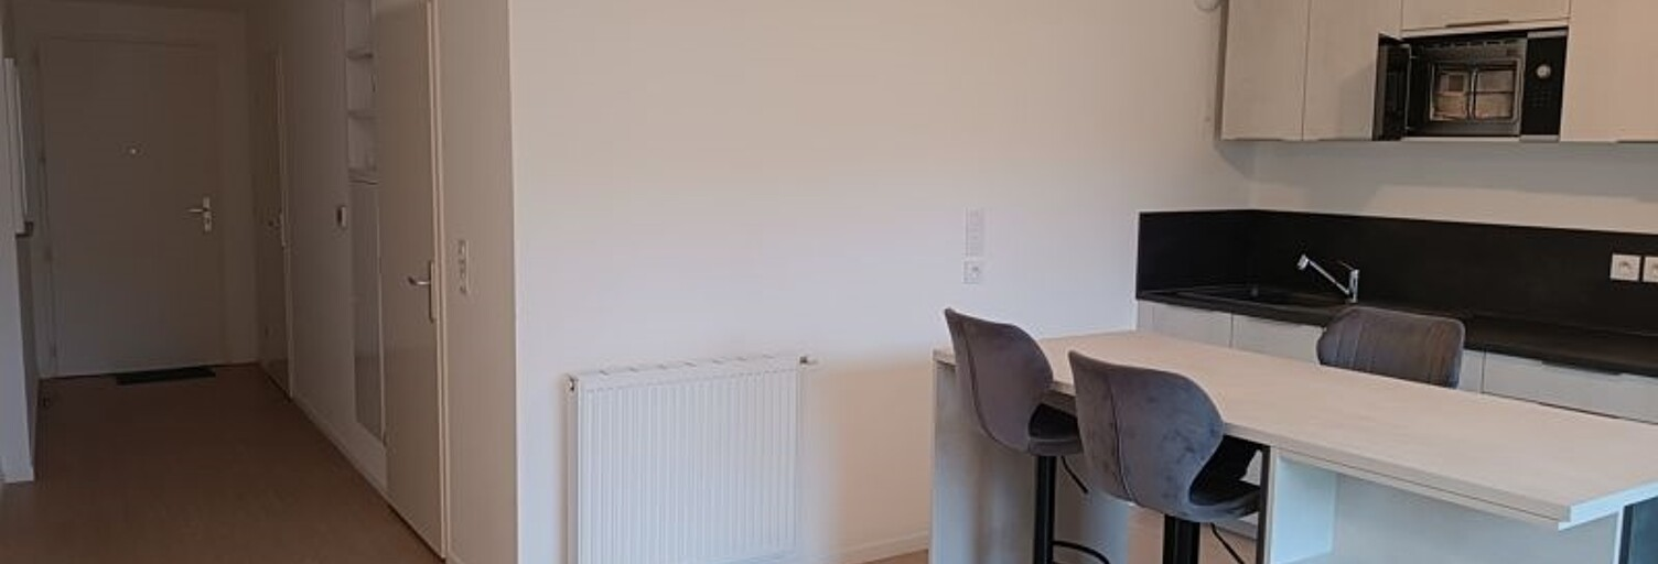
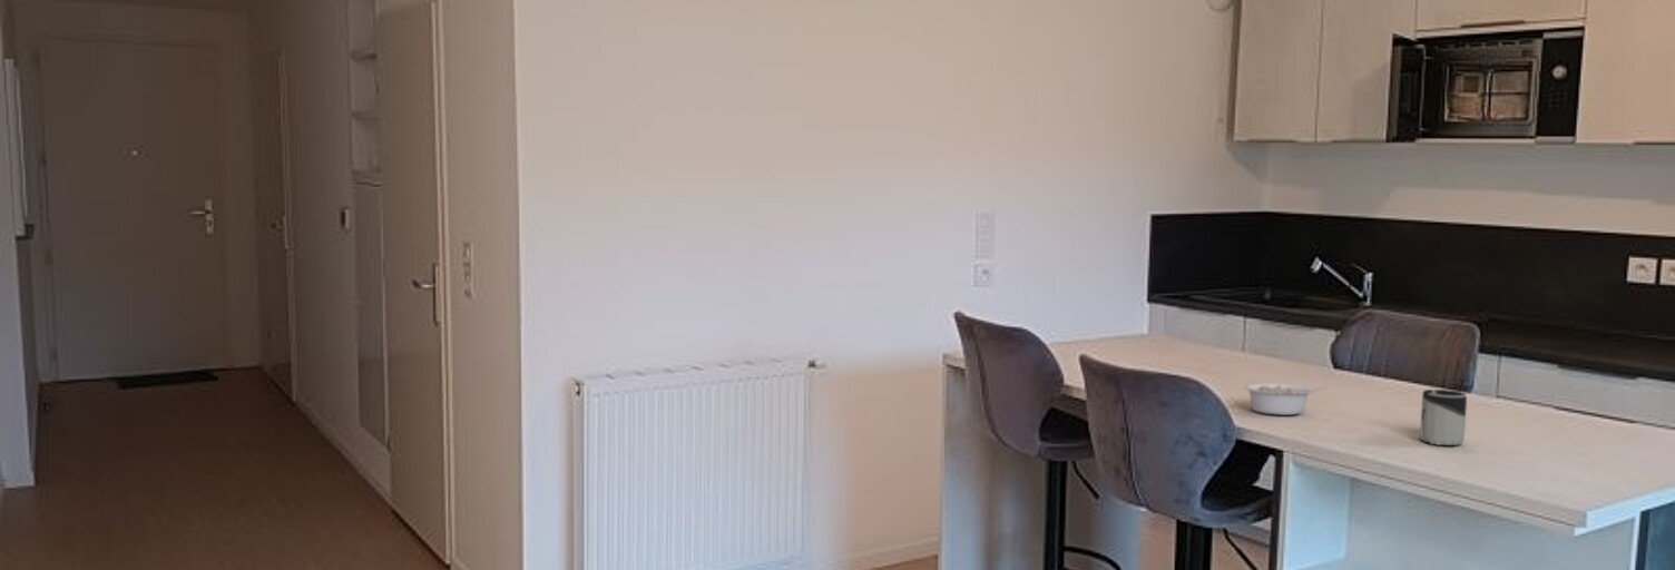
+ cup (1440, 415)
+ legume (1281, 396)
